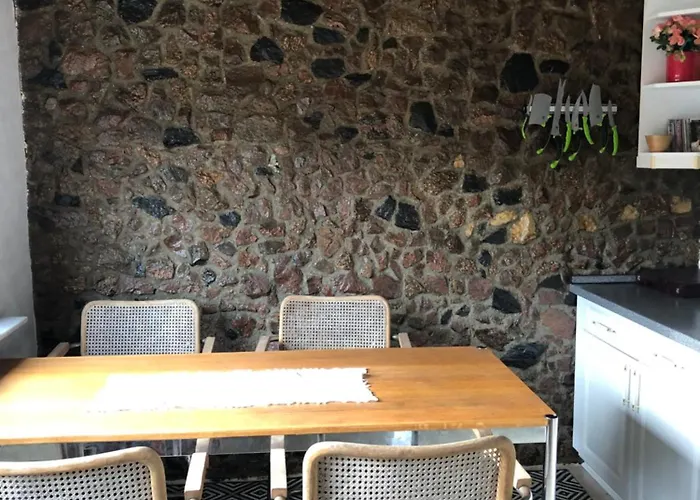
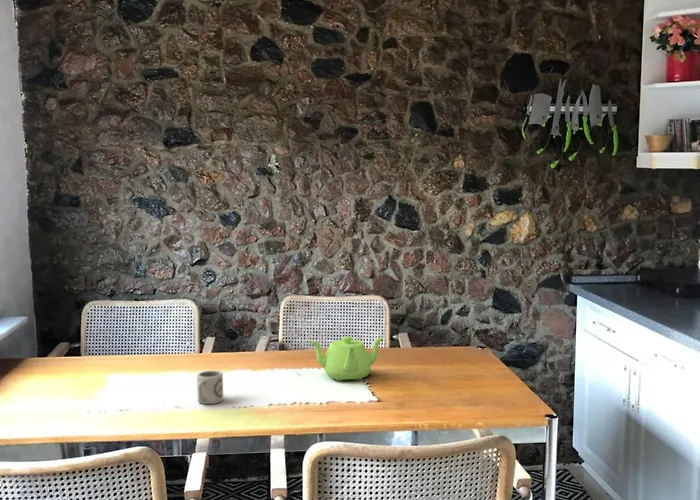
+ cup (208, 388)
+ teapot (348, 358)
